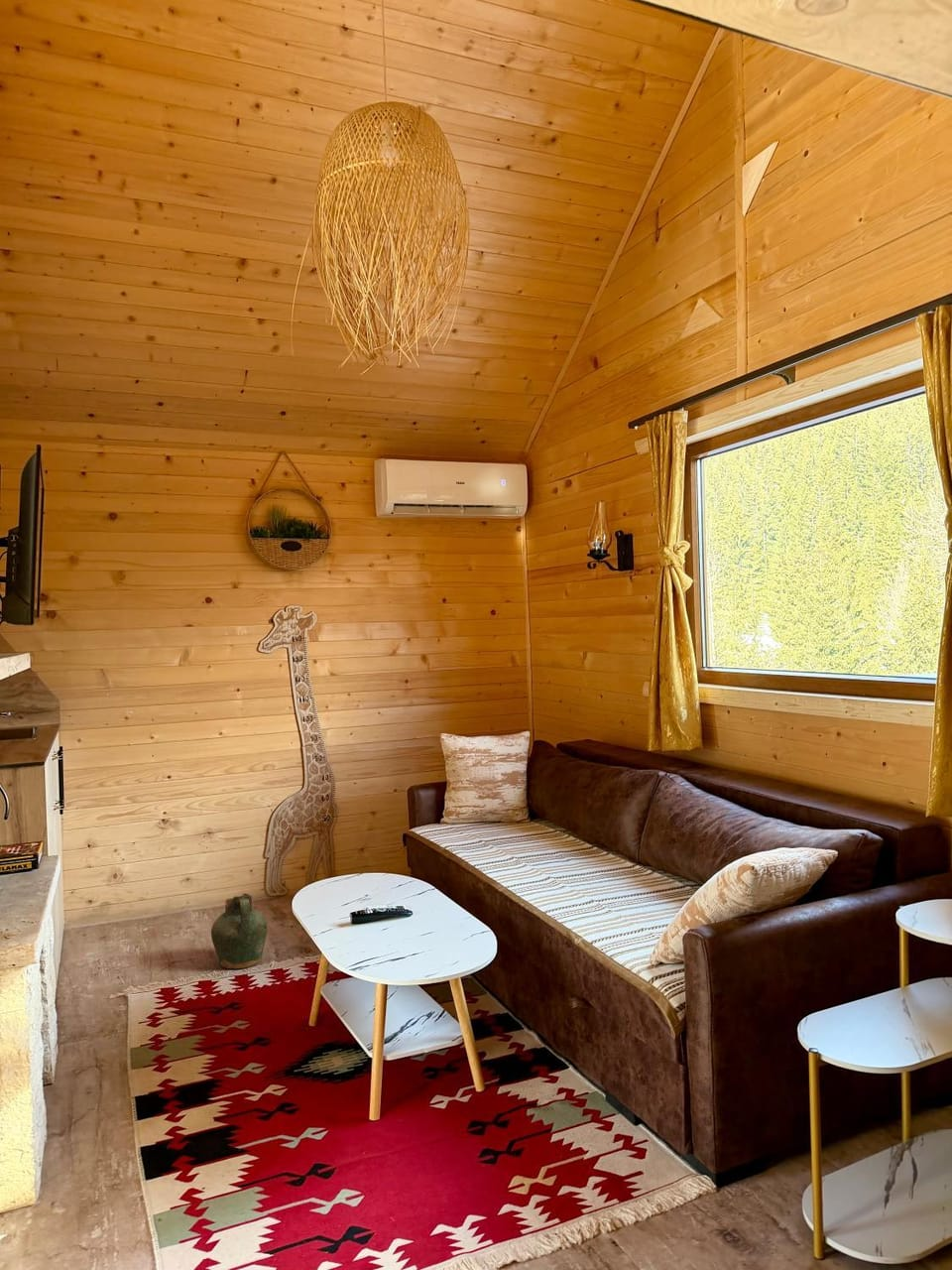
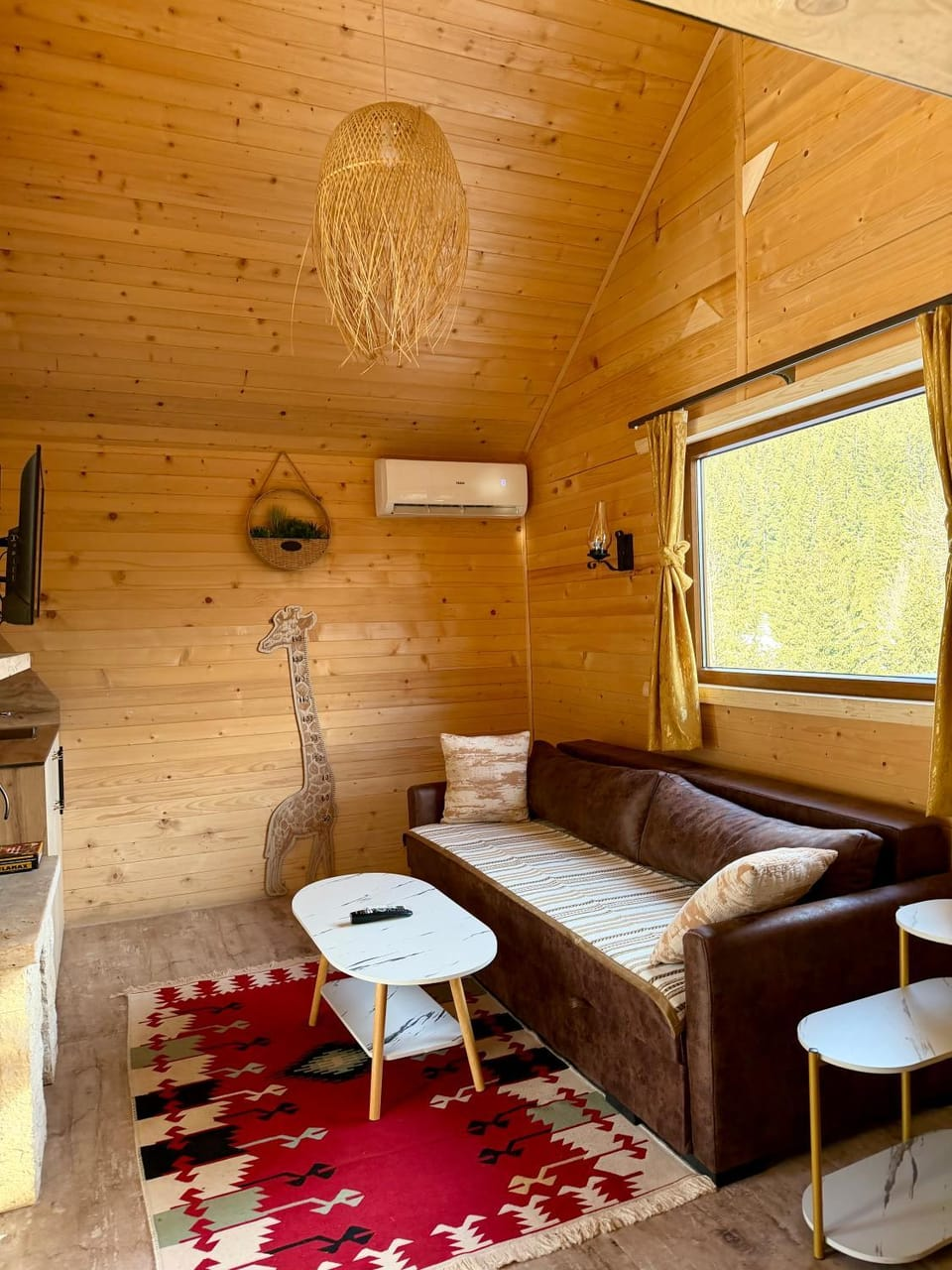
- ceramic jug (239, 927)
